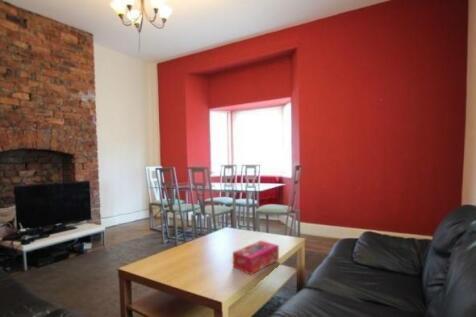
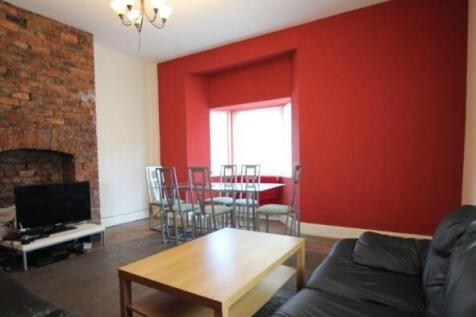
- tissue box (256, 256)
